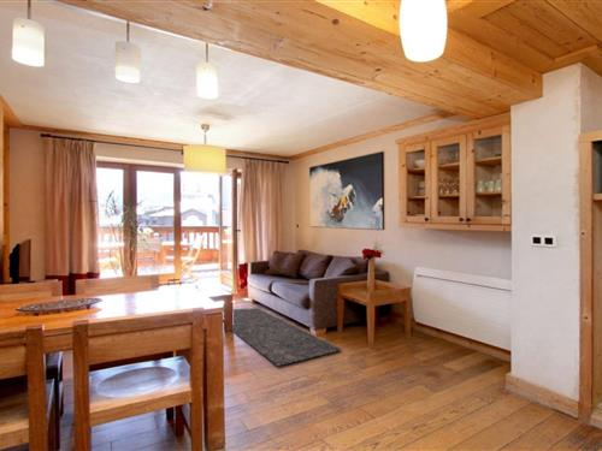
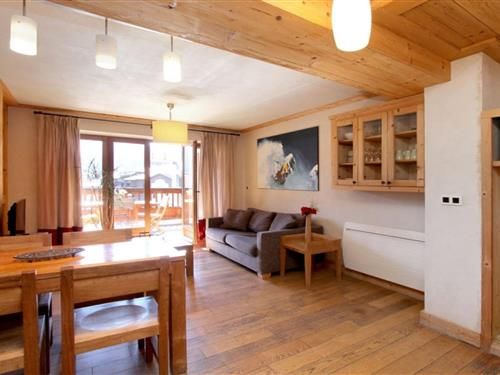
- rug (259, 326)
